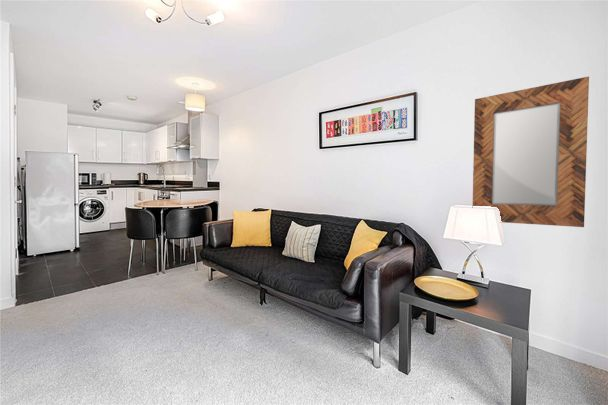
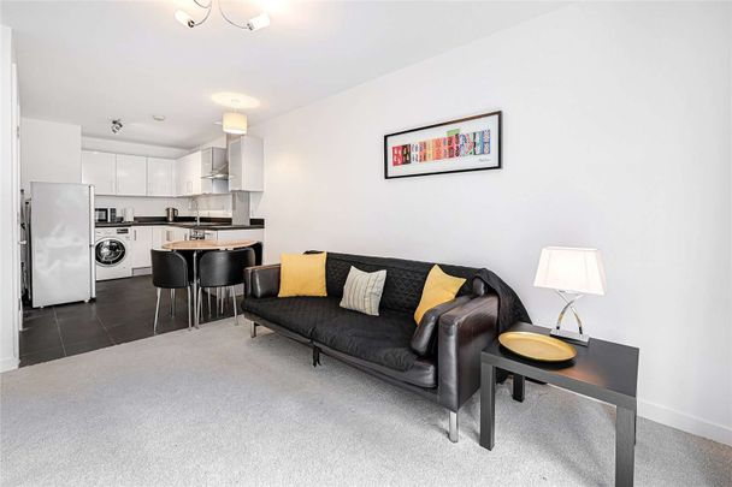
- home mirror (524, 156)
